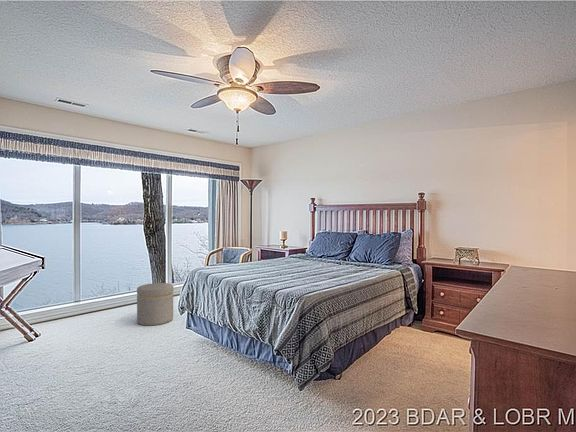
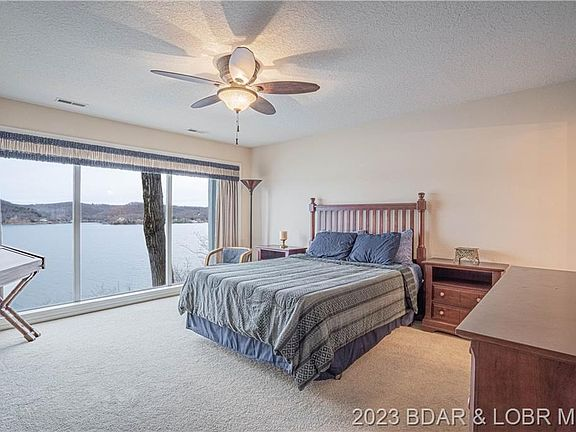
- ottoman (155, 303)
